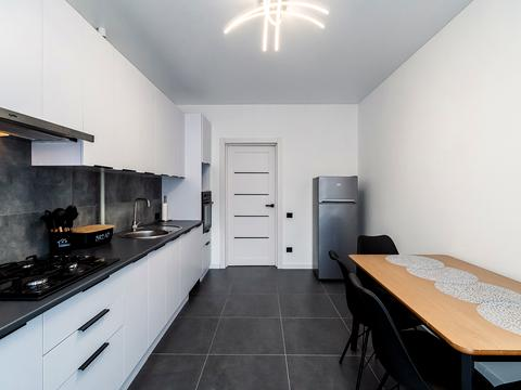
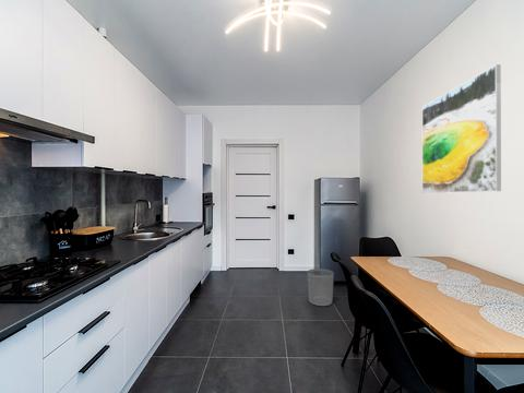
+ waste bin (320, 286)
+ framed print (453, 141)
